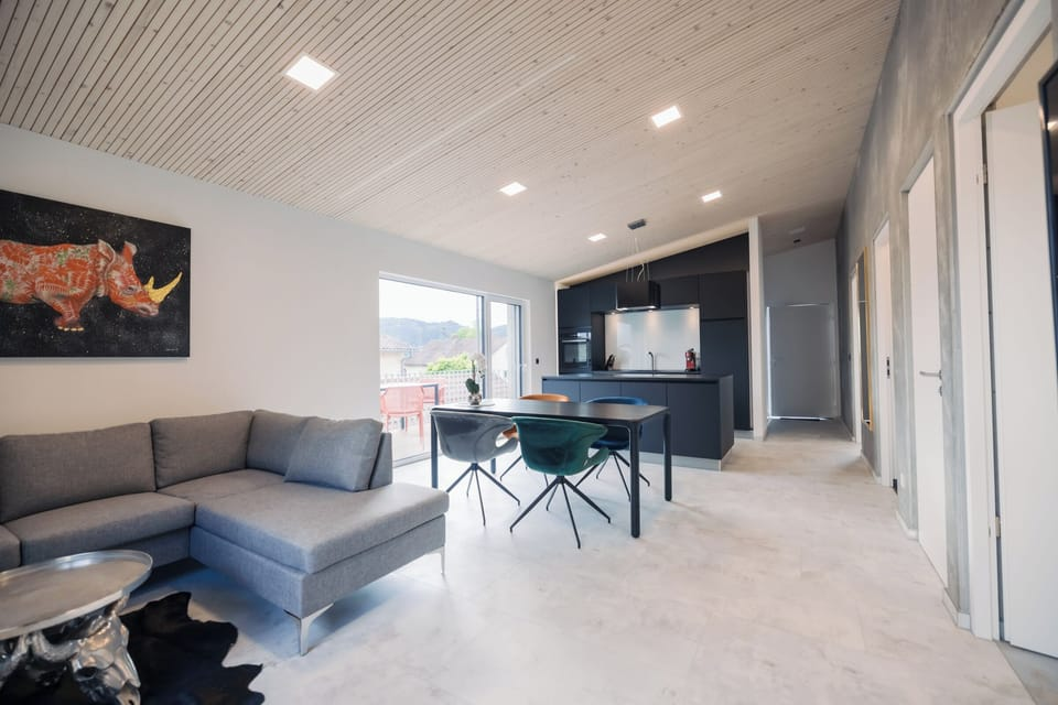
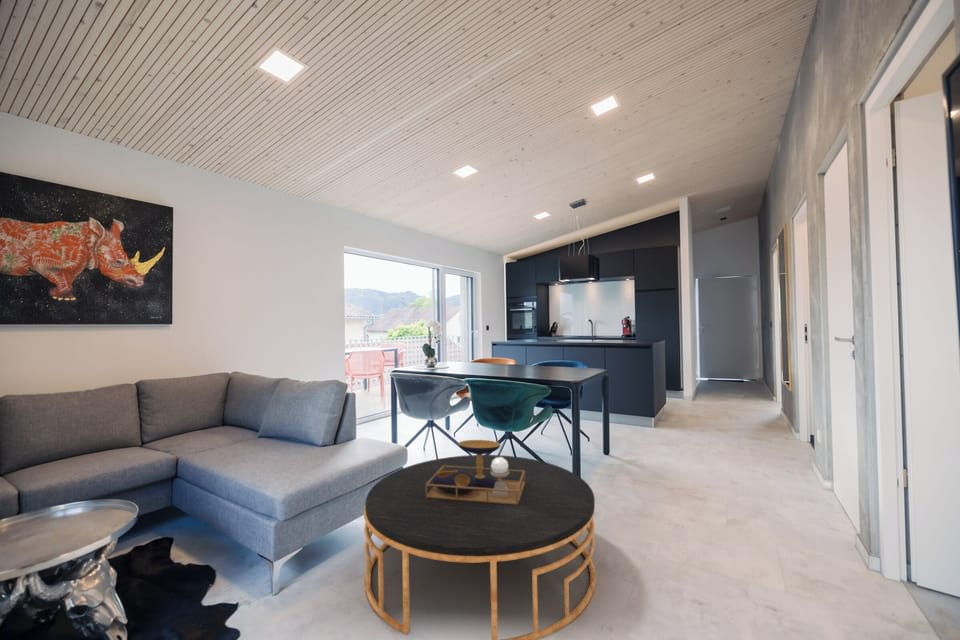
+ coffee table (479, 505)
